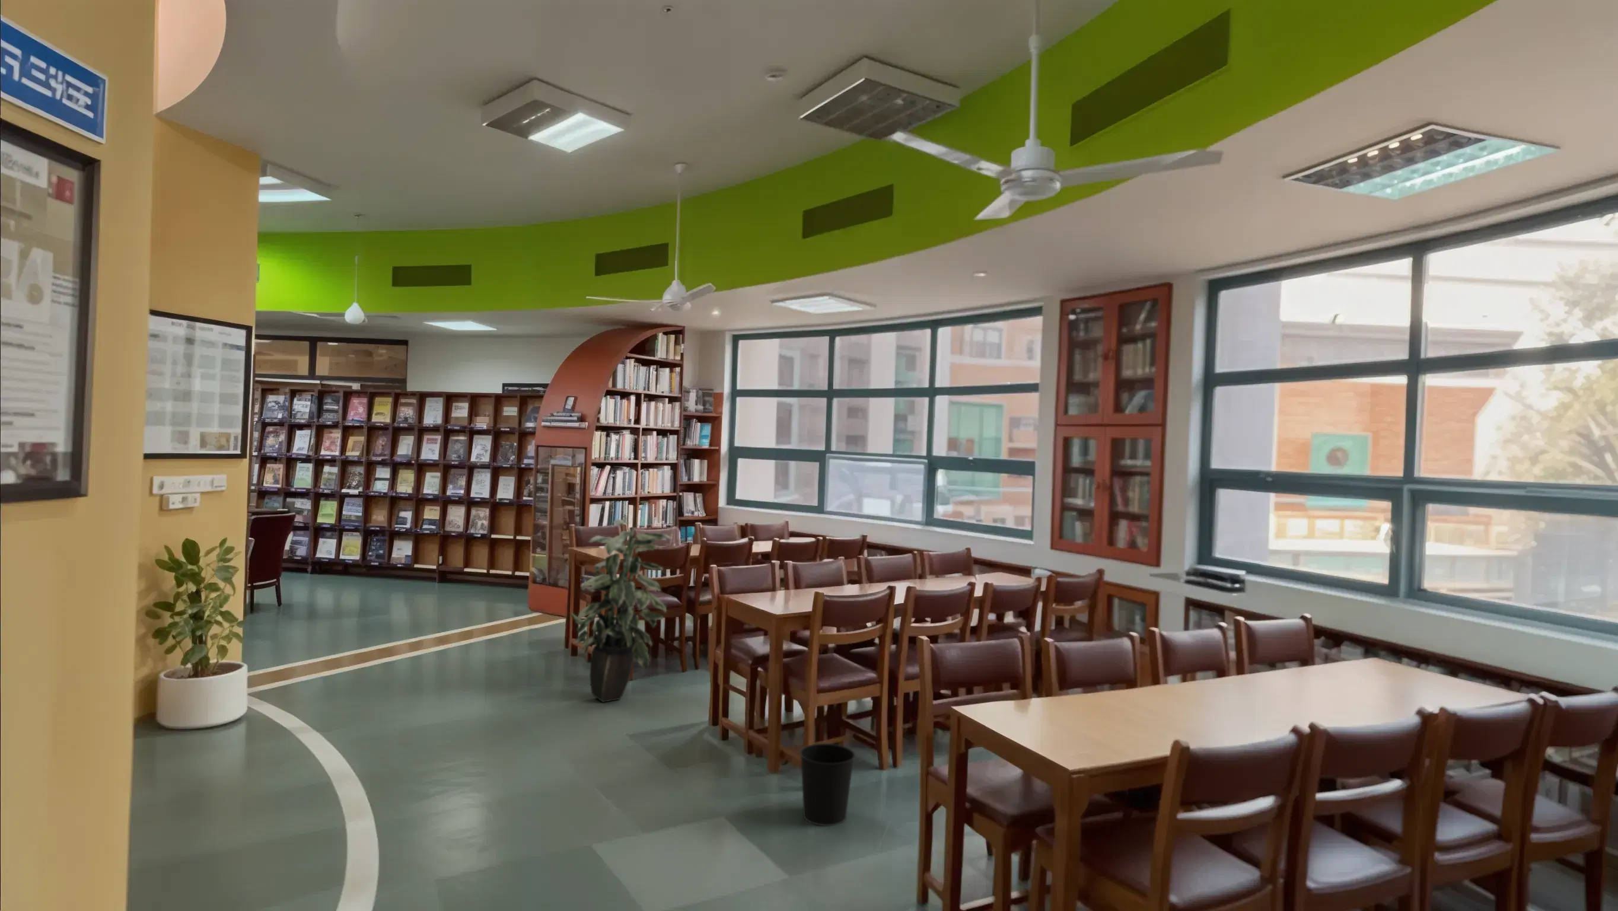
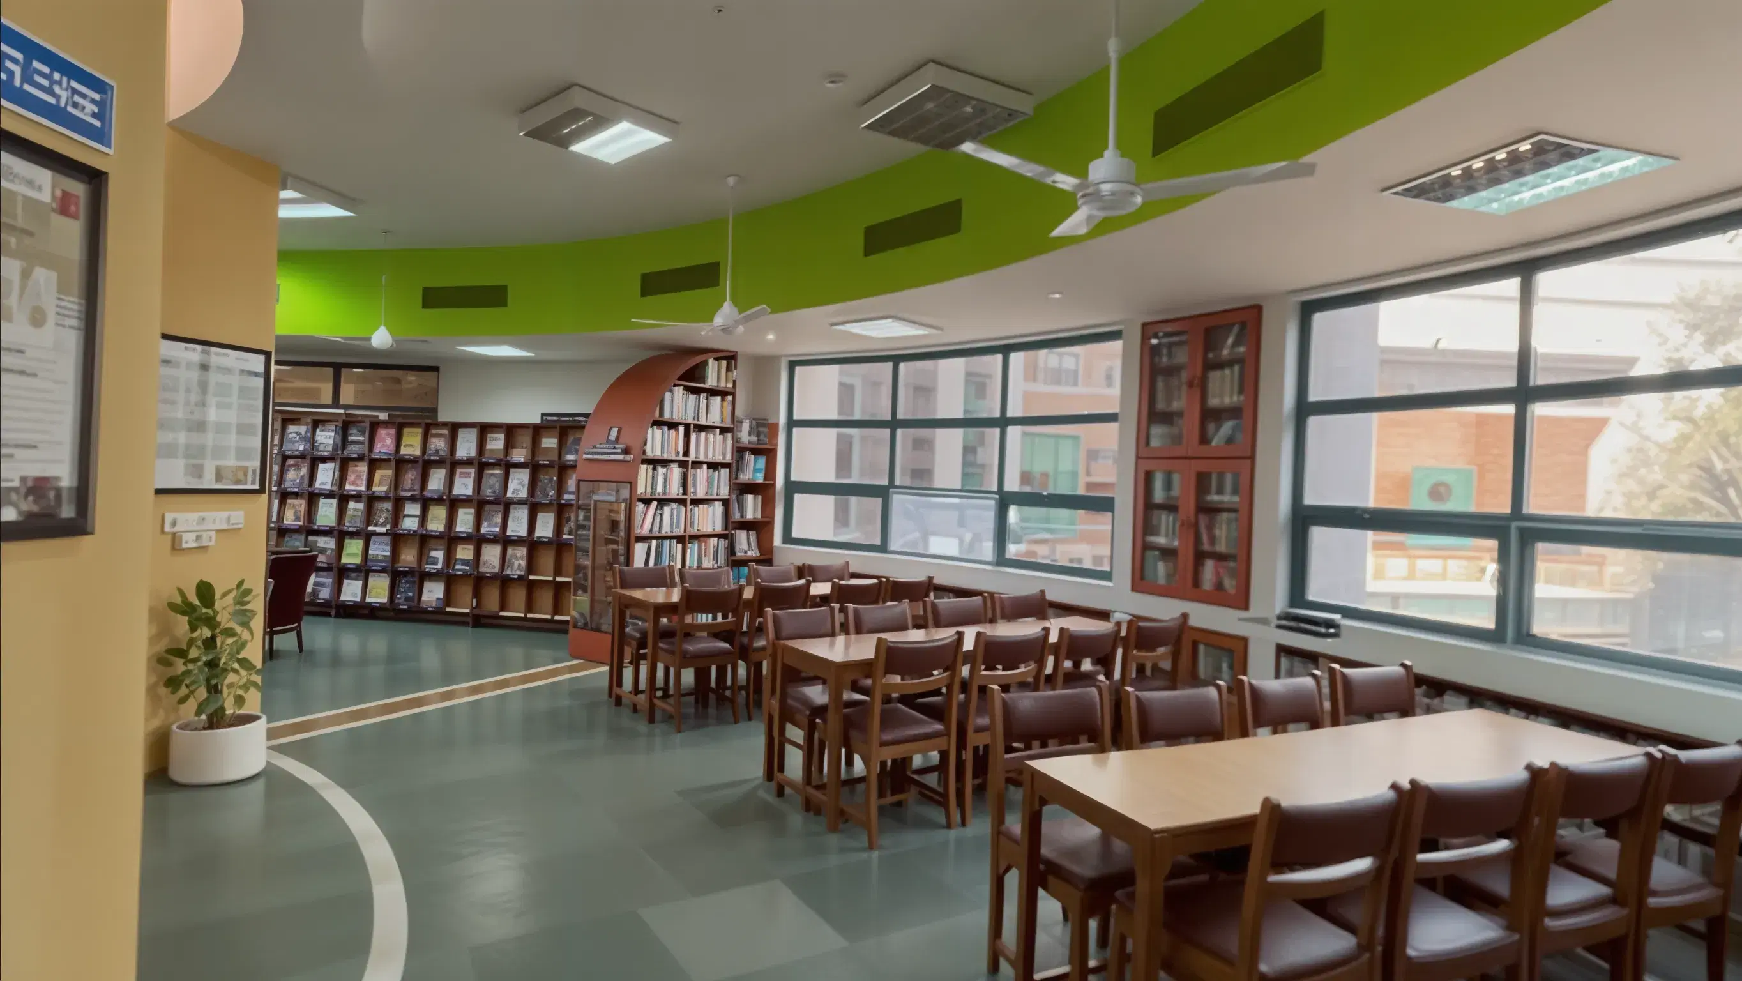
- wastebasket (826, 784)
- indoor plant (620, 610)
